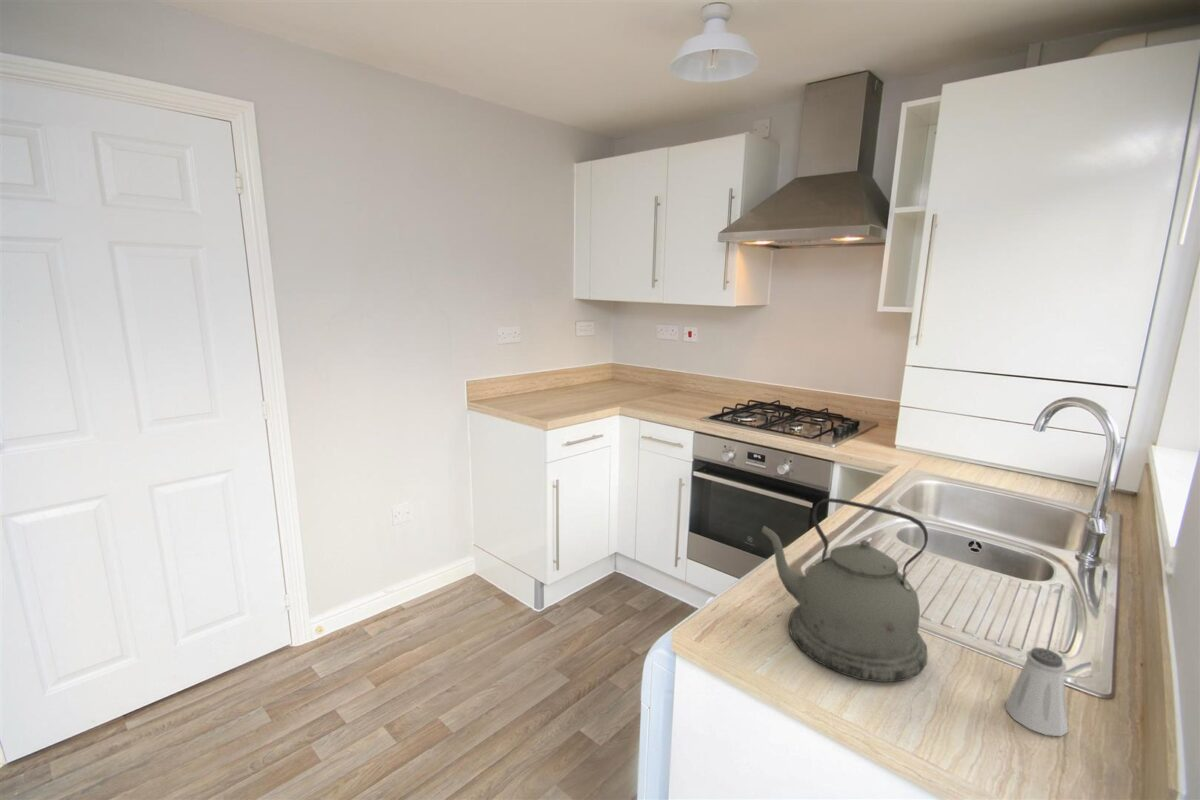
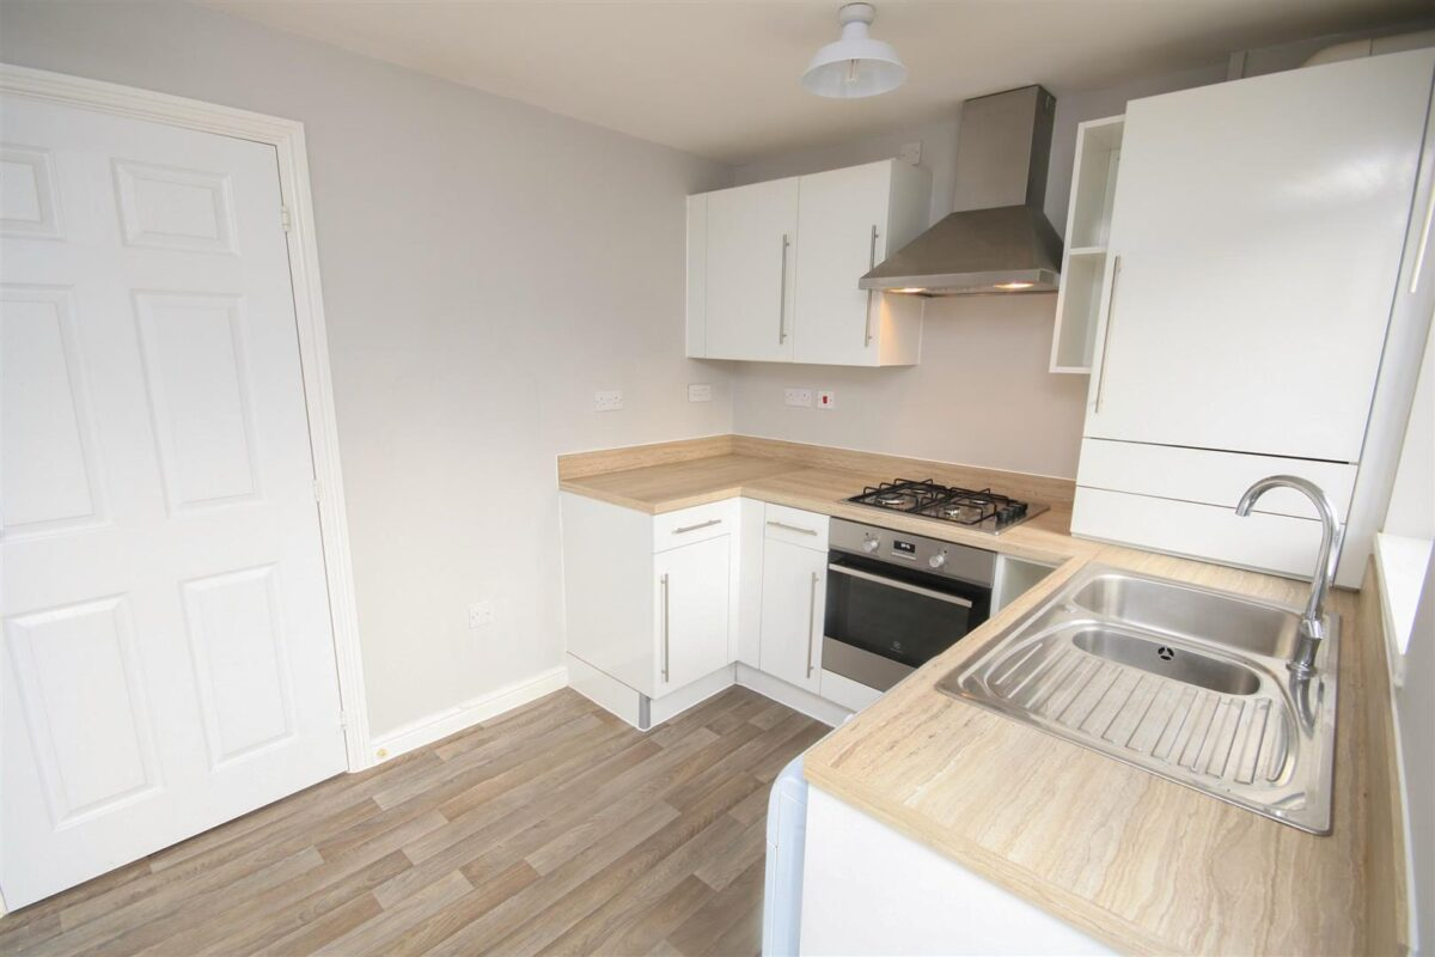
- saltshaker (1041, 686)
- kettle (851, 574)
